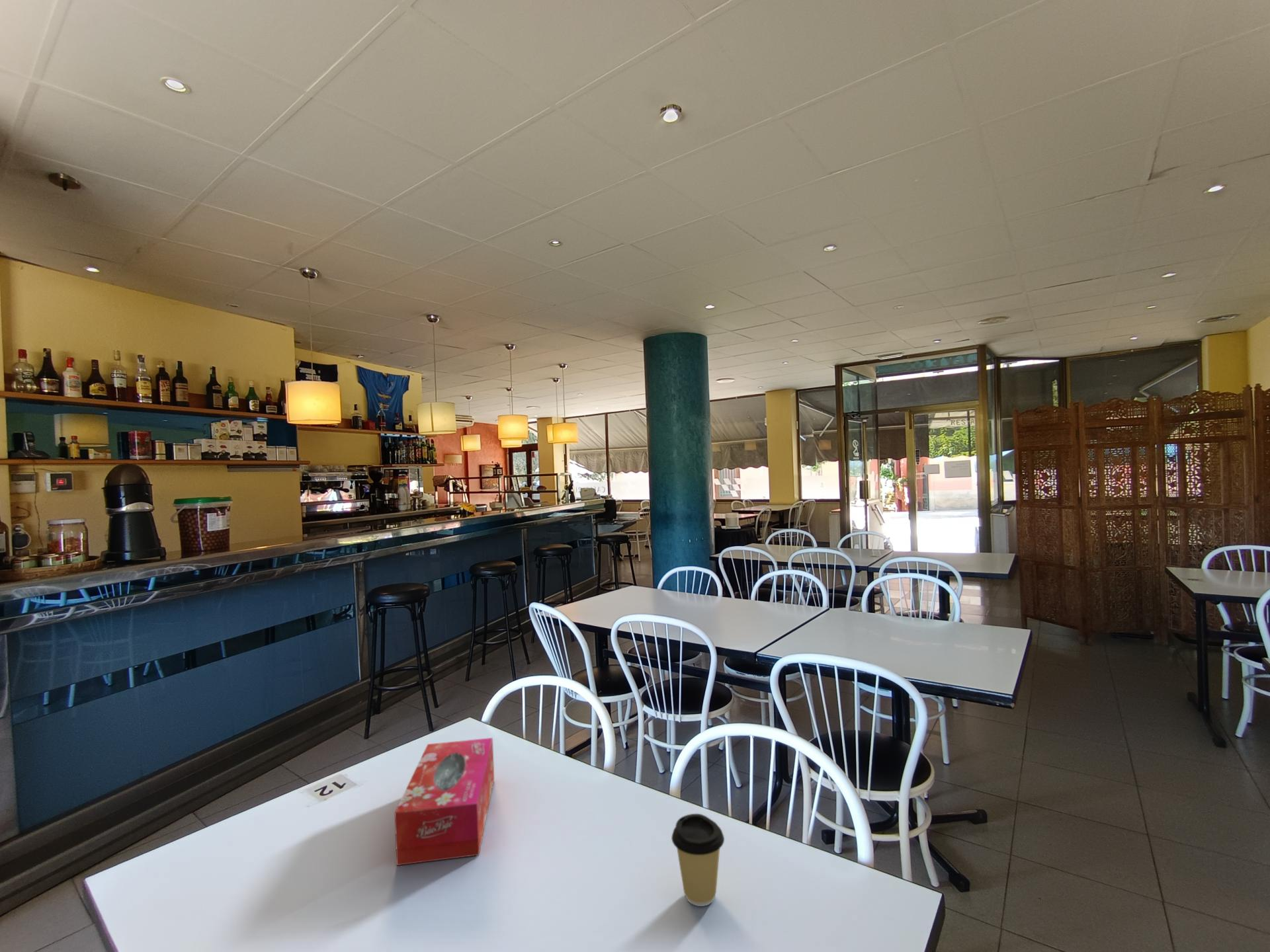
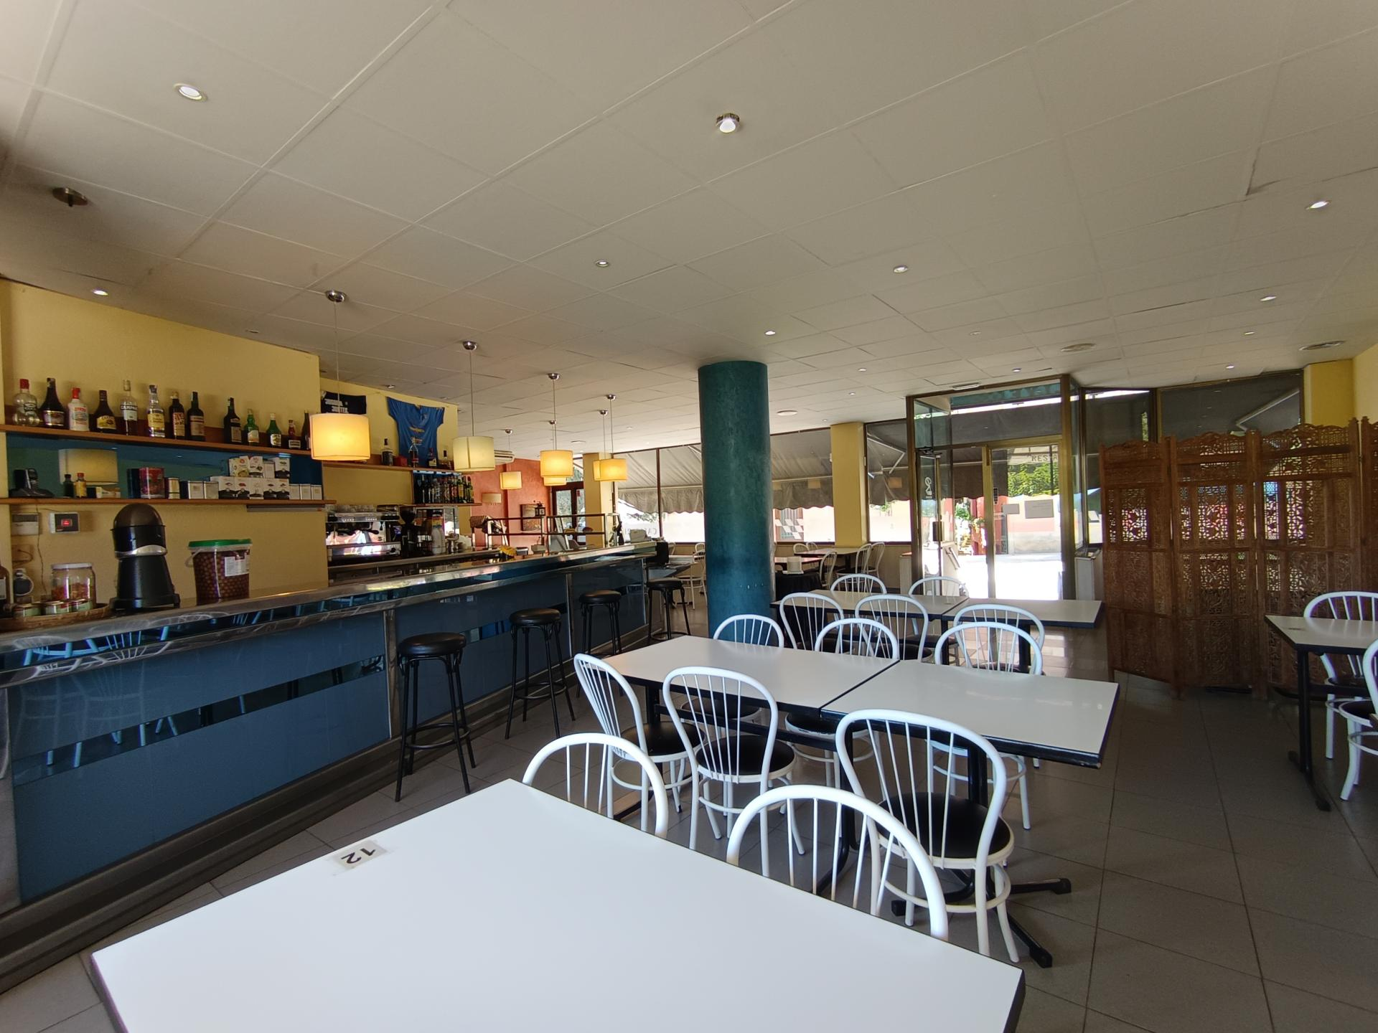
- coffee cup (698, 861)
- tissue box (450, 793)
